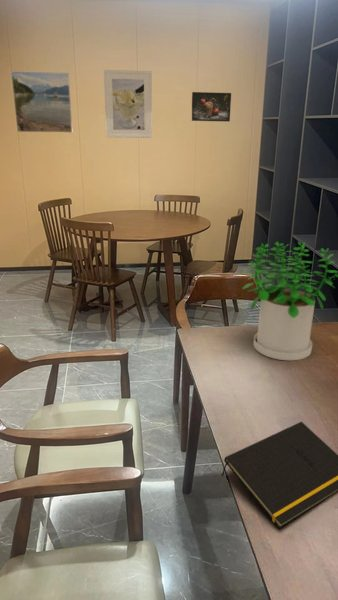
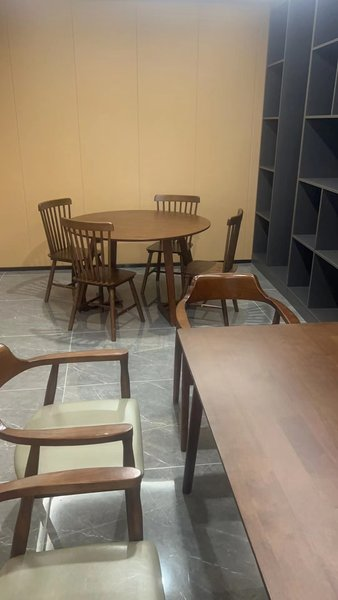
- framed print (128, 105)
- potted plant (283, 295)
- notepad (291, 468)
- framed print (42, 102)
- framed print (211, 107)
